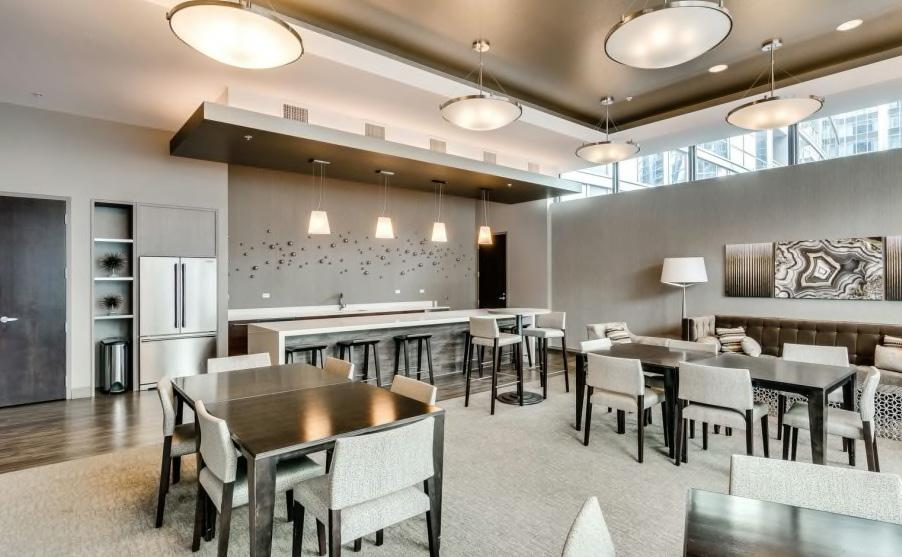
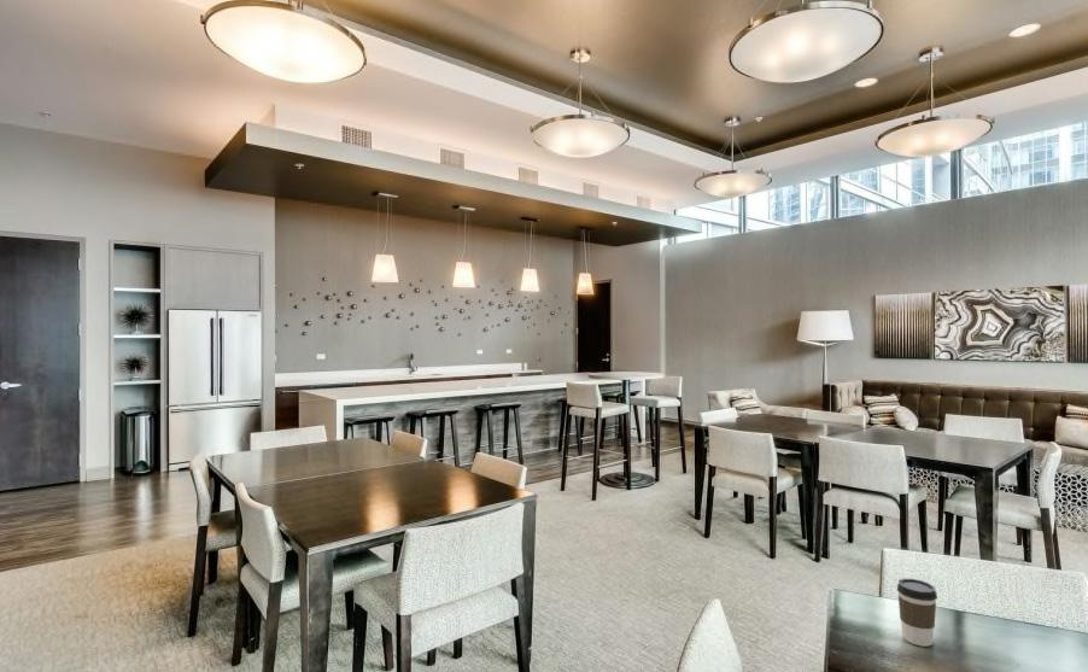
+ coffee cup (917, 612)
